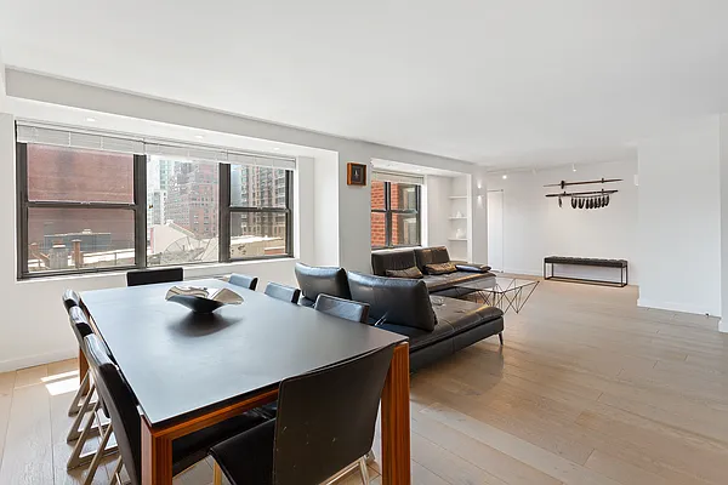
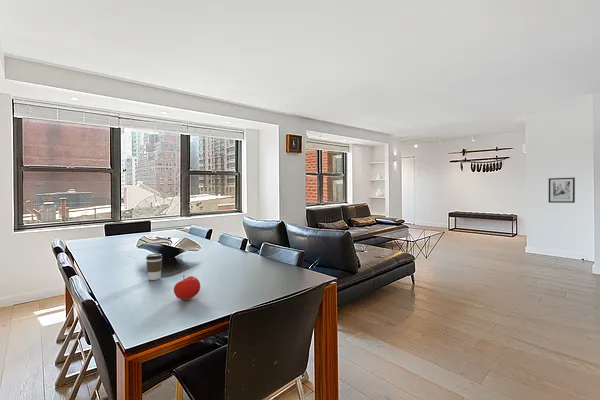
+ fruit (187, 287)
+ coffee cup (154, 266)
+ wall art (561, 190)
